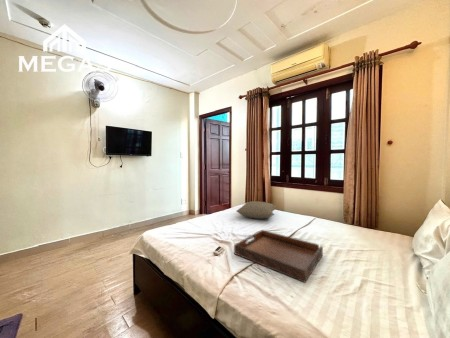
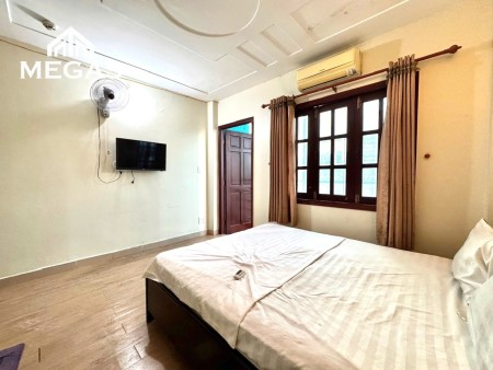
- pillow (257, 209)
- serving tray (278, 249)
